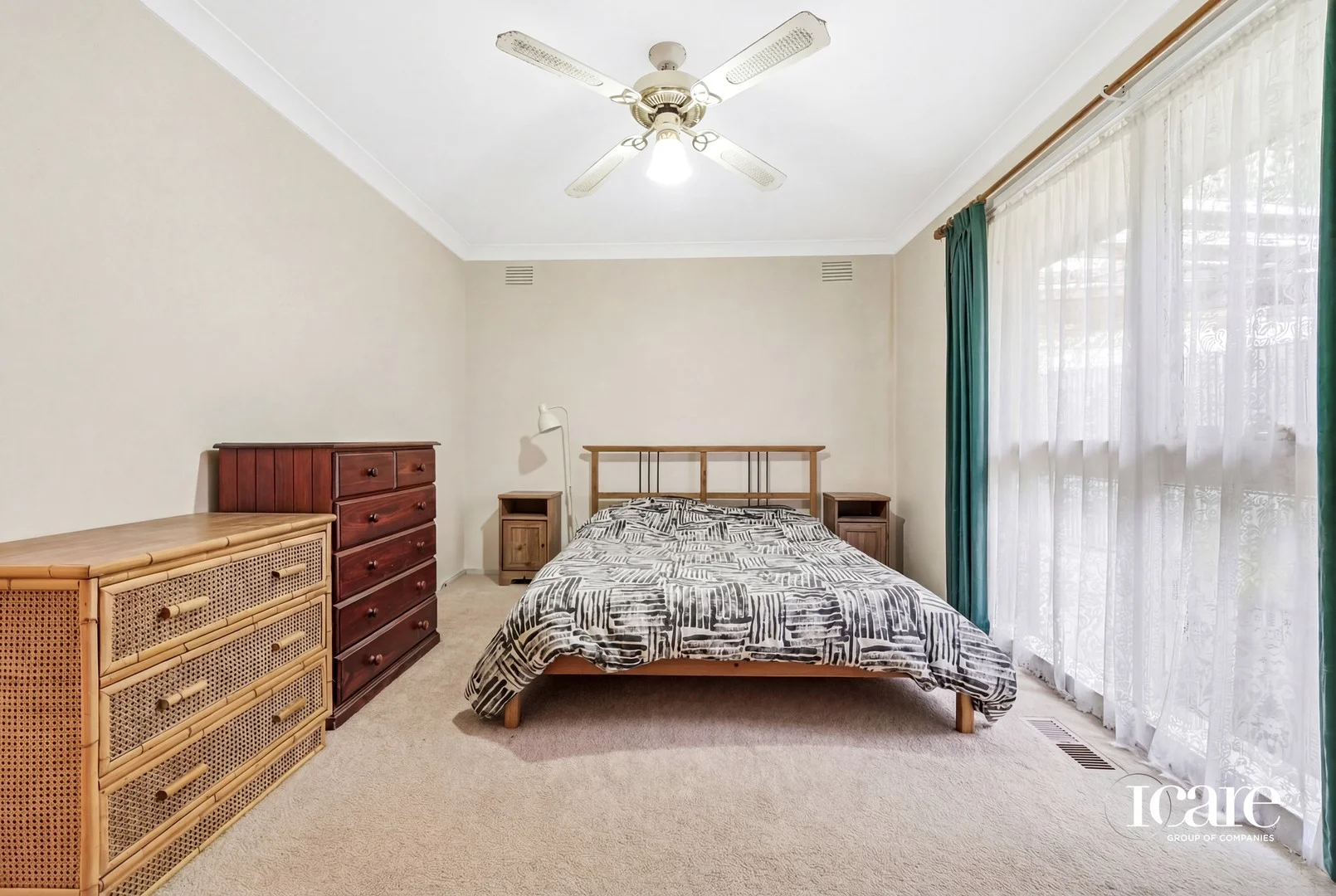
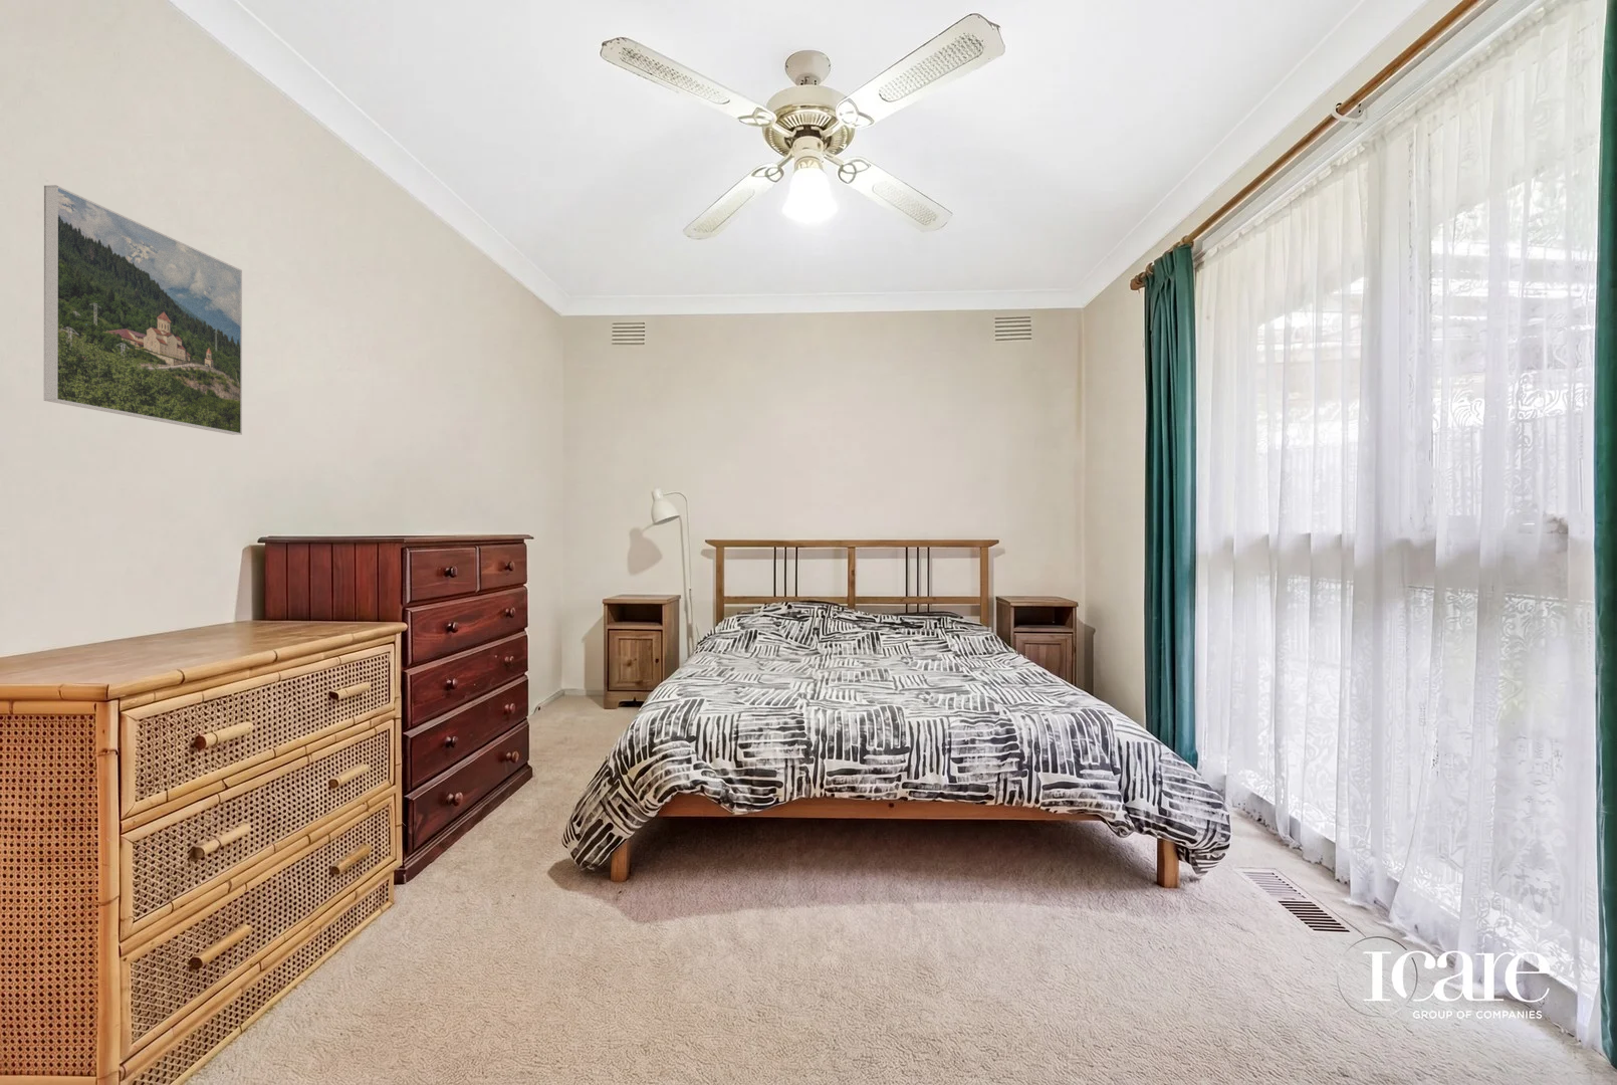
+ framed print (156, 327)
